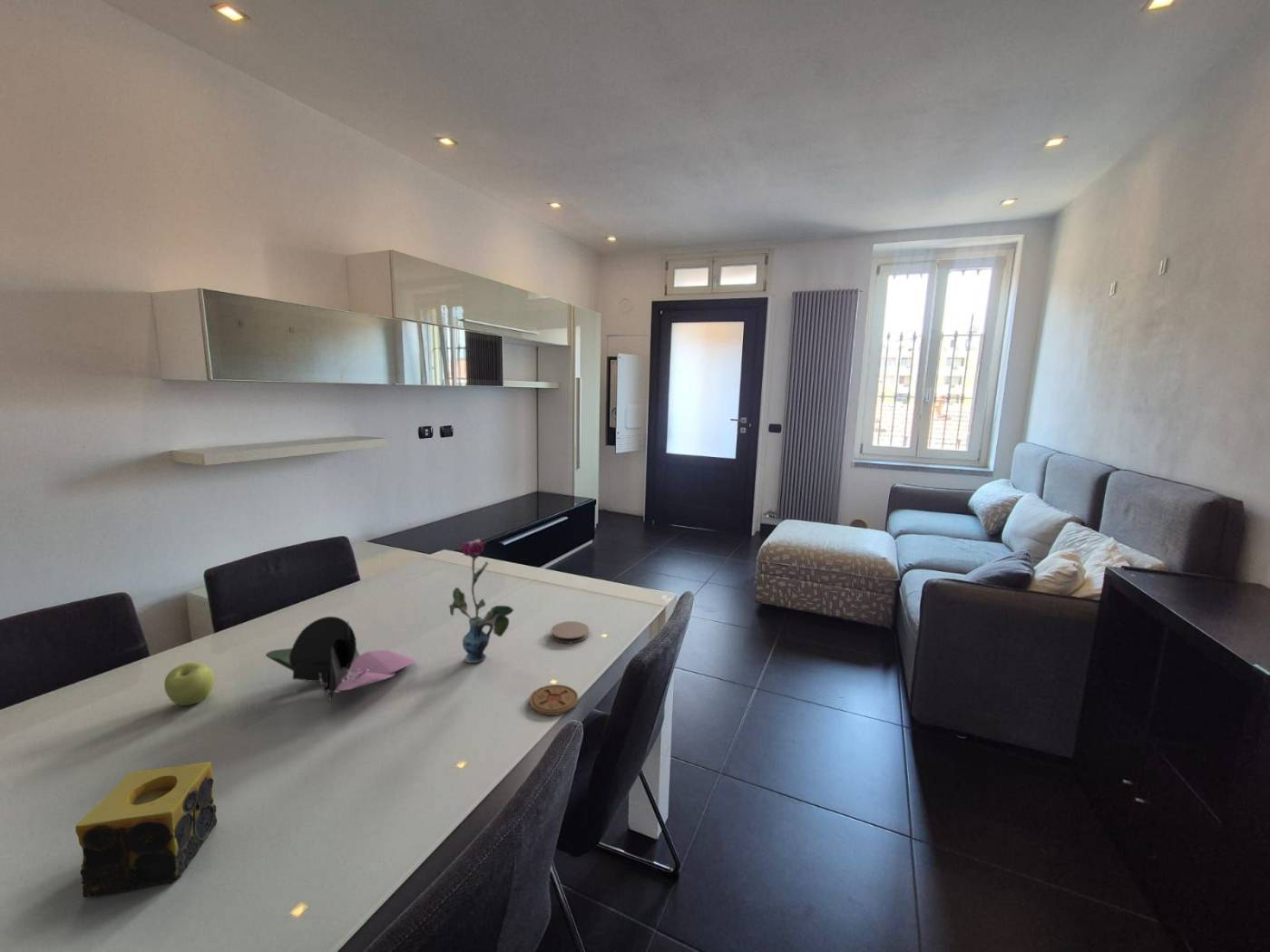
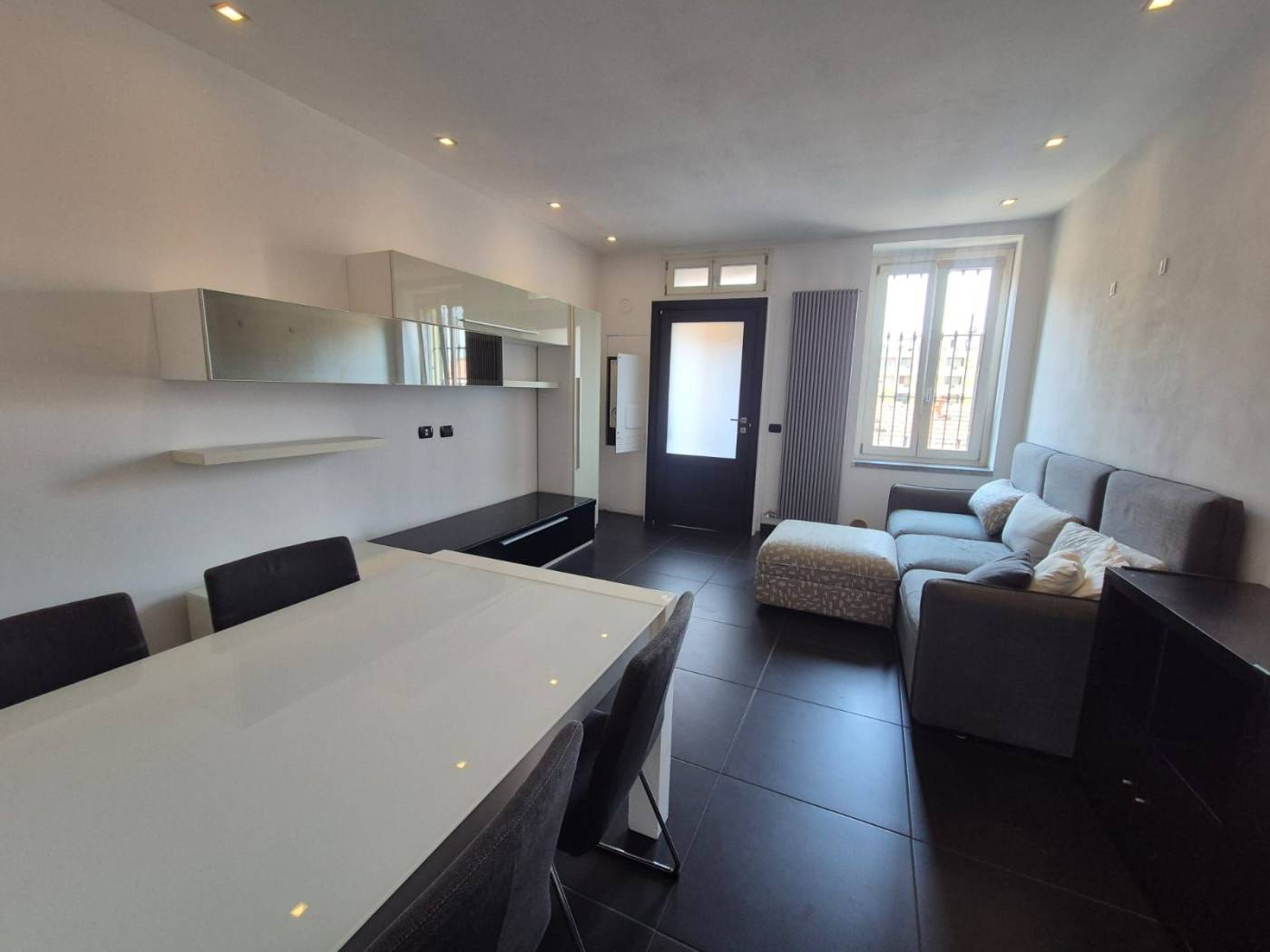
- apple (190, 684)
- vase (480, 603)
- coaster (570, 631)
- coaster (553, 699)
- candle (151, 824)
- decorative bowl (334, 652)
